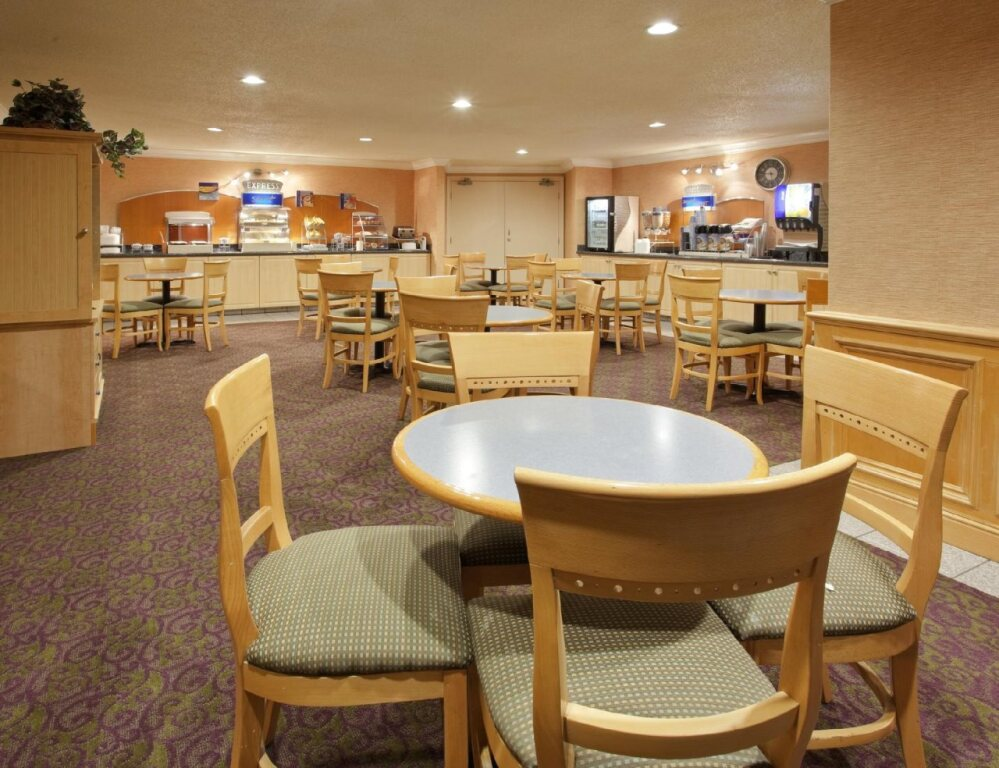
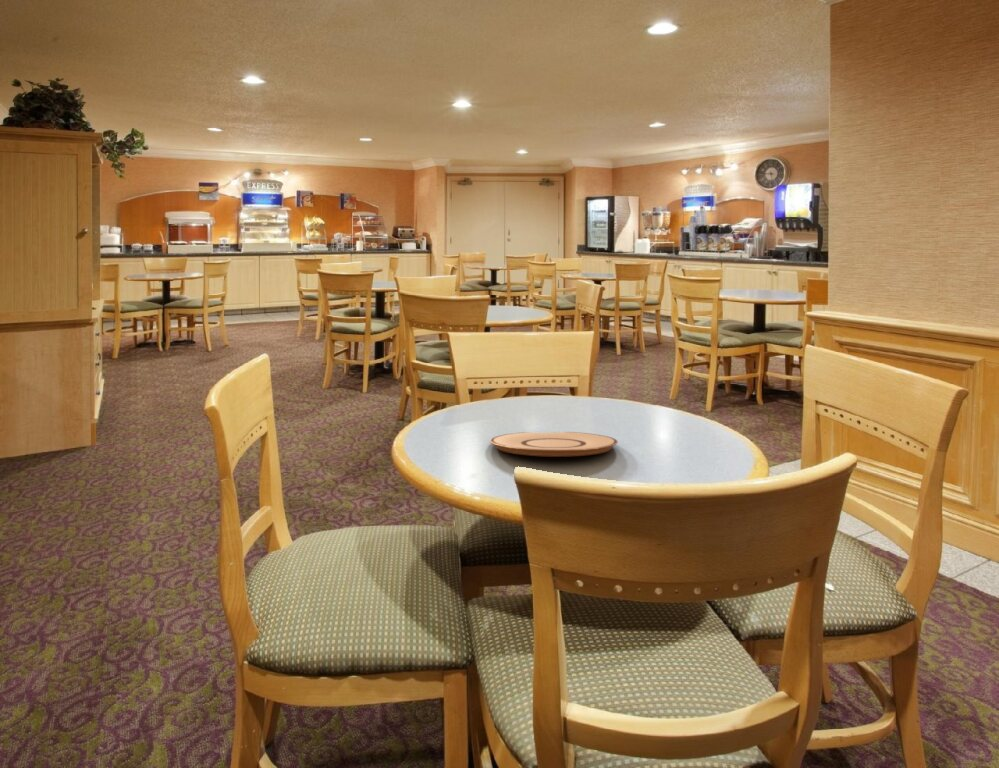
+ plate (553, 443)
